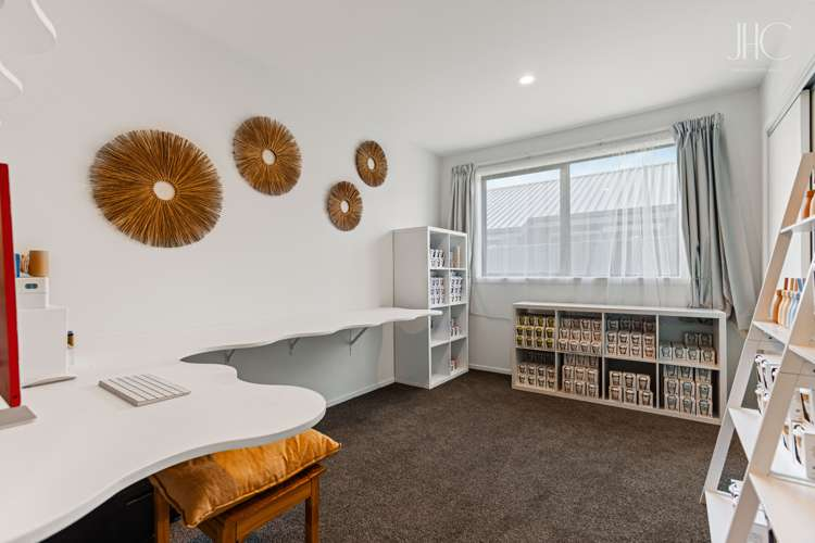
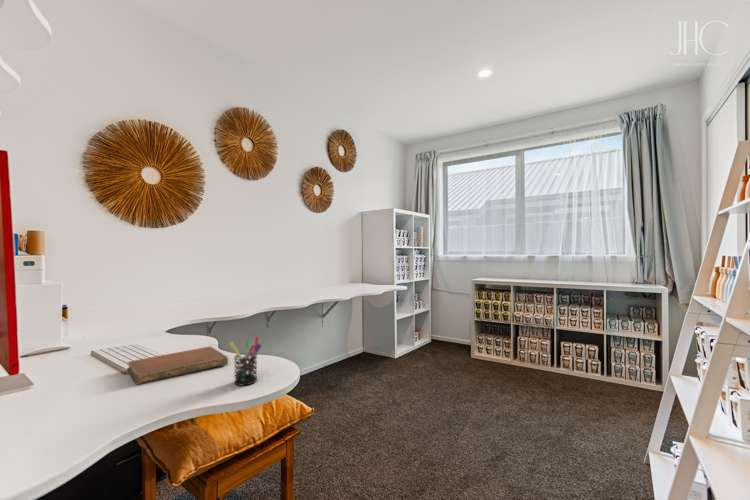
+ pen holder (247, 358)
+ notebook (178, 363)
